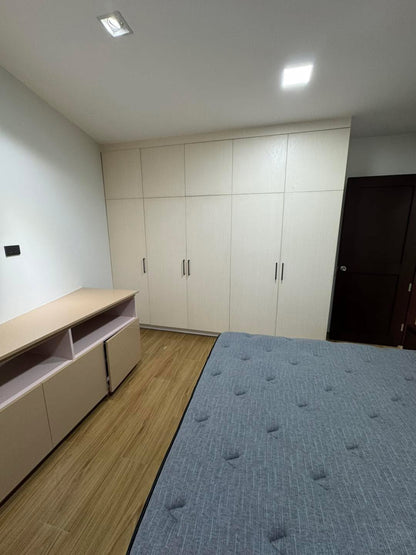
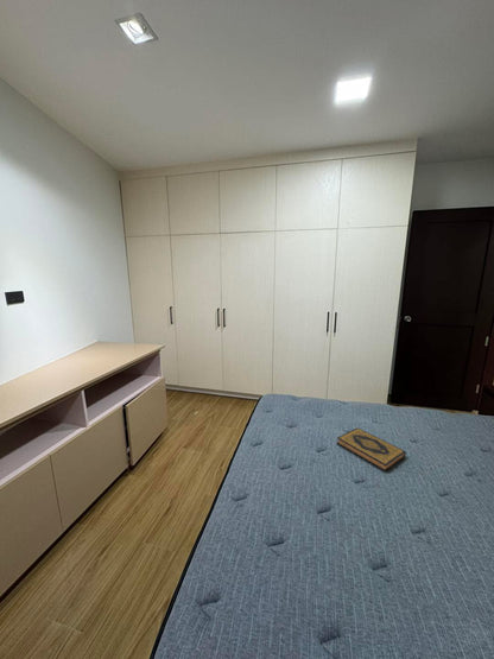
+ hardback book (369, 446)
